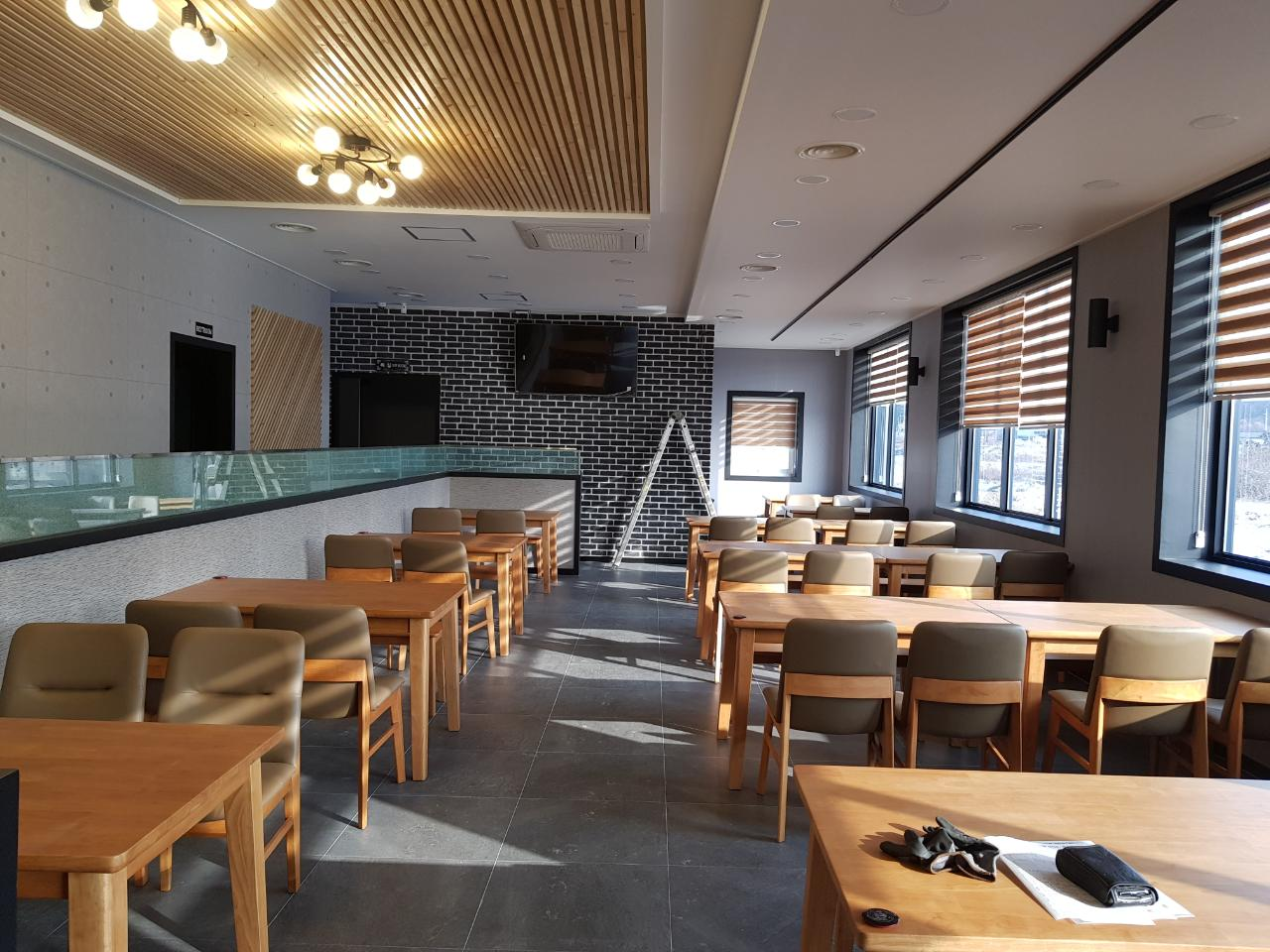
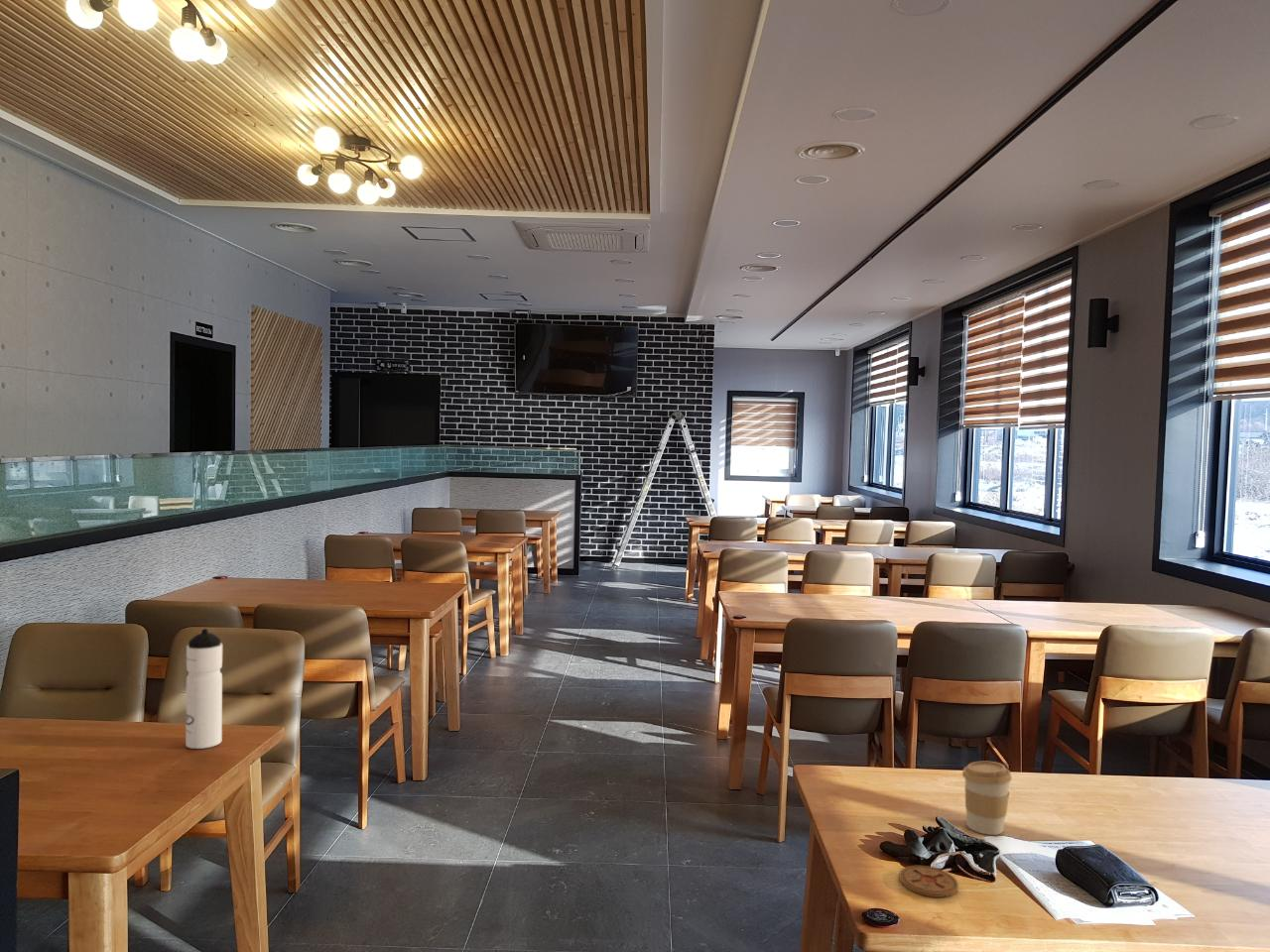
+ water bottle (203, 686)
+ coffee cup (985, 795)
+ coaster (928, 881)
